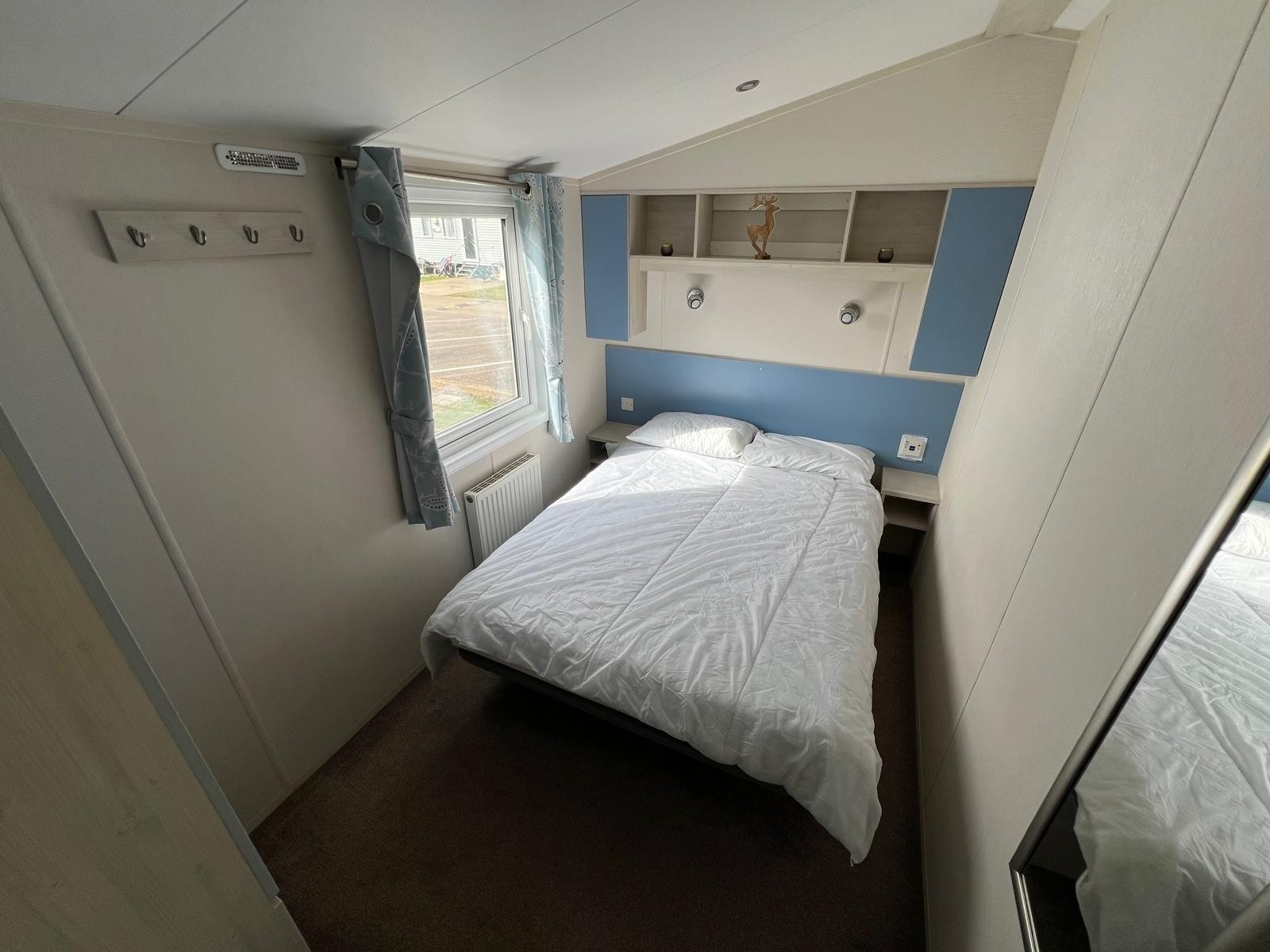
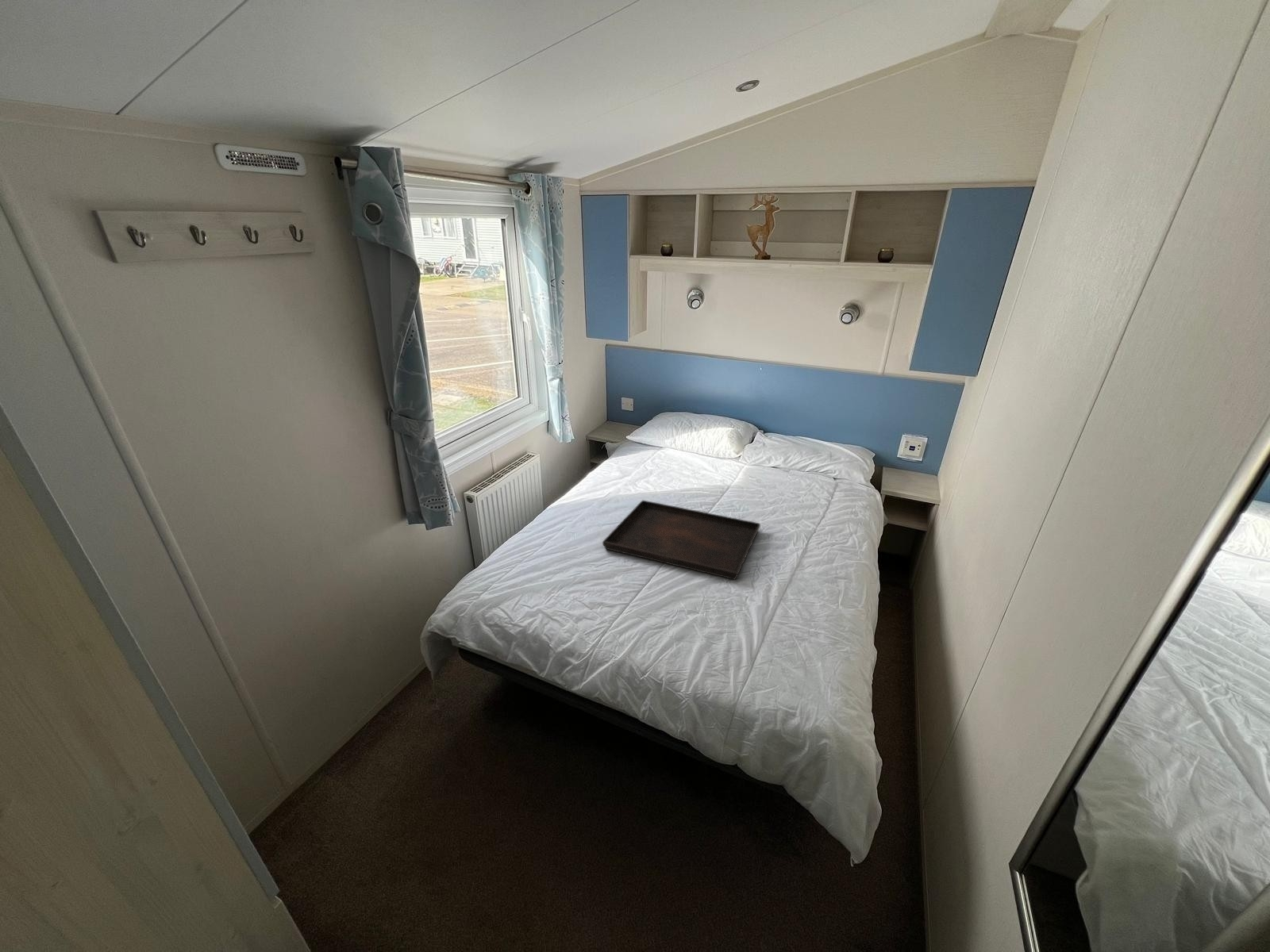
+ serving tray (683, 536)
